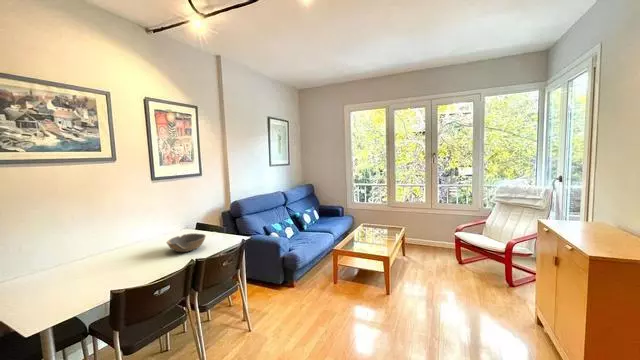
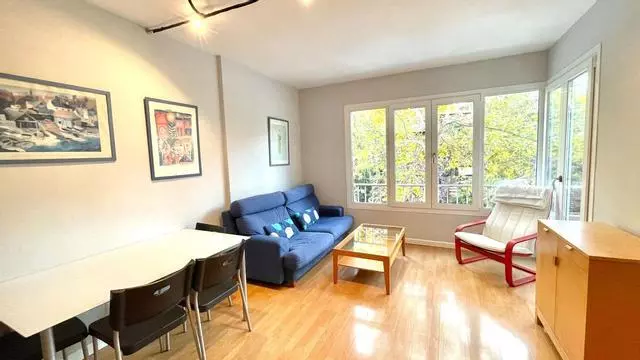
- bowl (187, 243)
